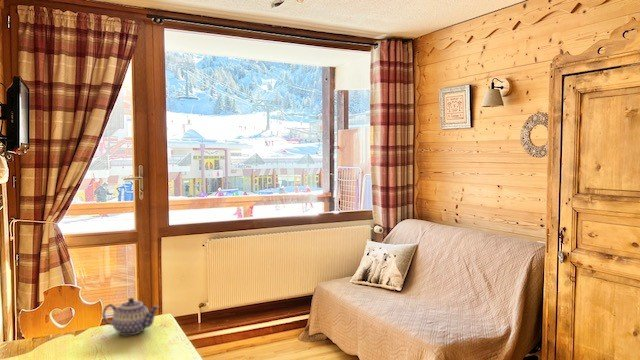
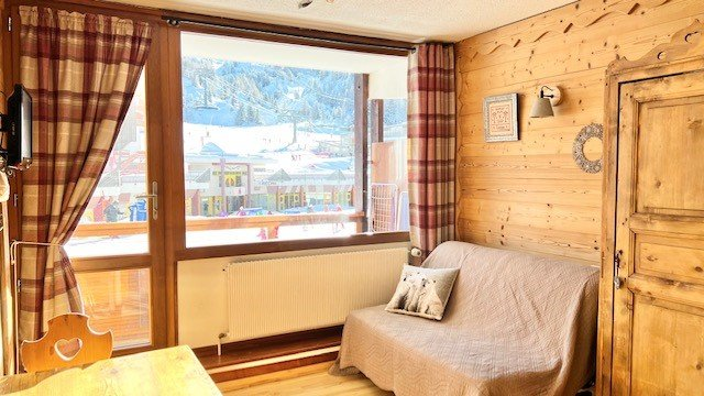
- teapot (131, 314)
